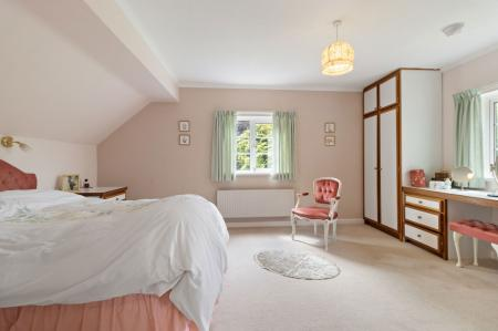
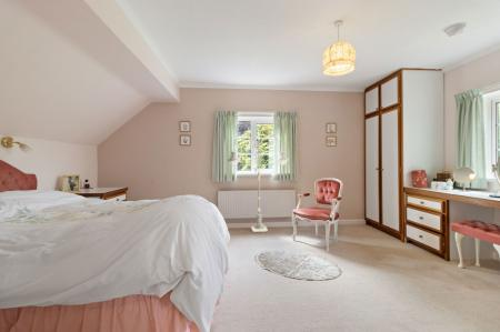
+ floor lamp (259, 179)
